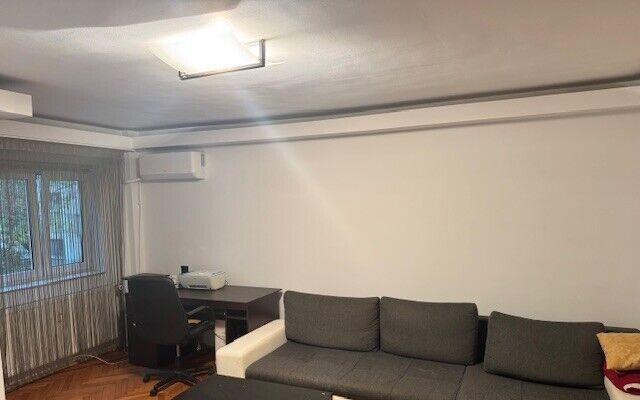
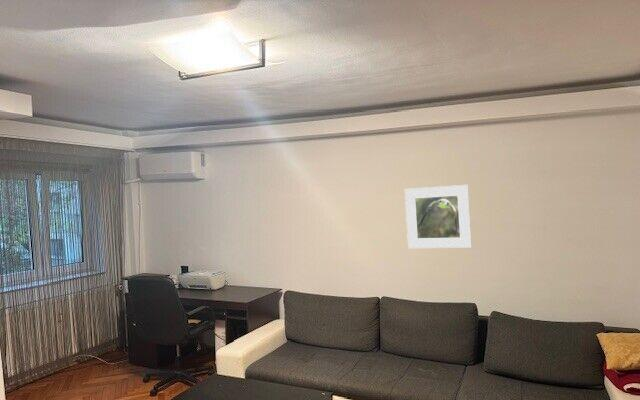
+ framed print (437, 217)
